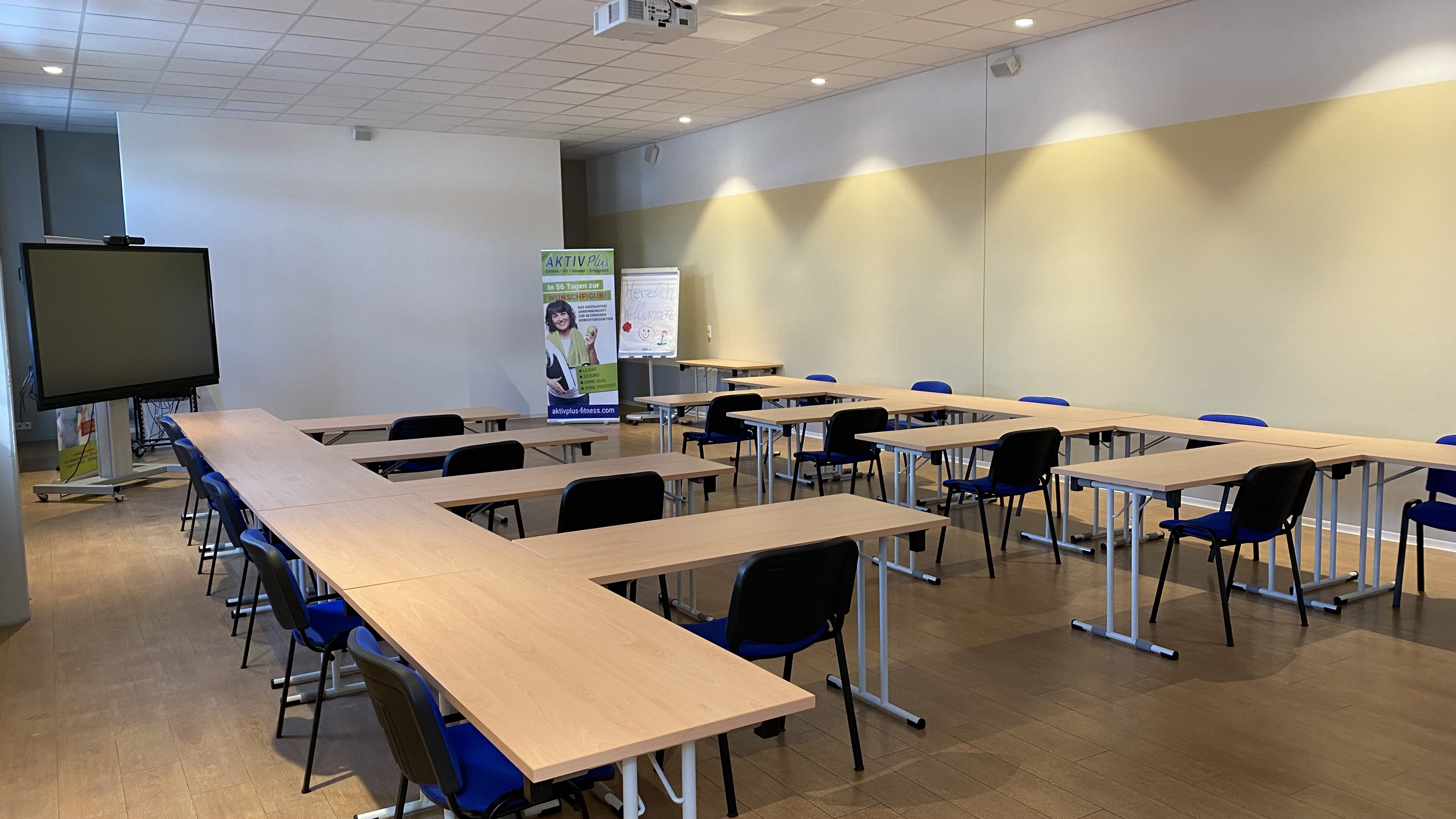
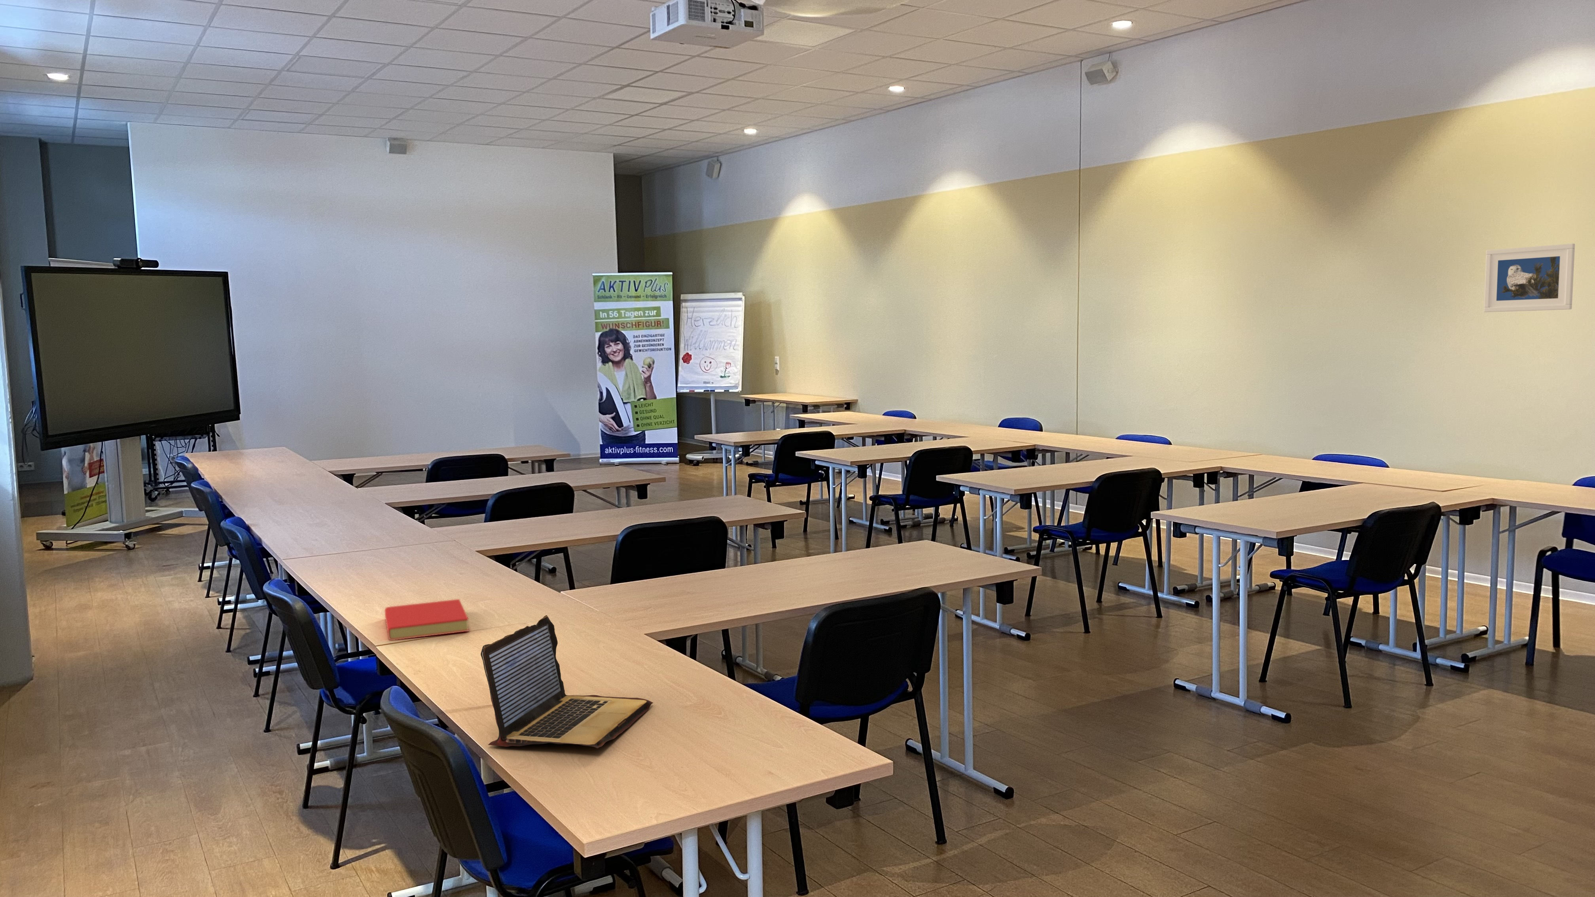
+ book (426, 619)
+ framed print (1528, 279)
+ laptop (563, 682)
